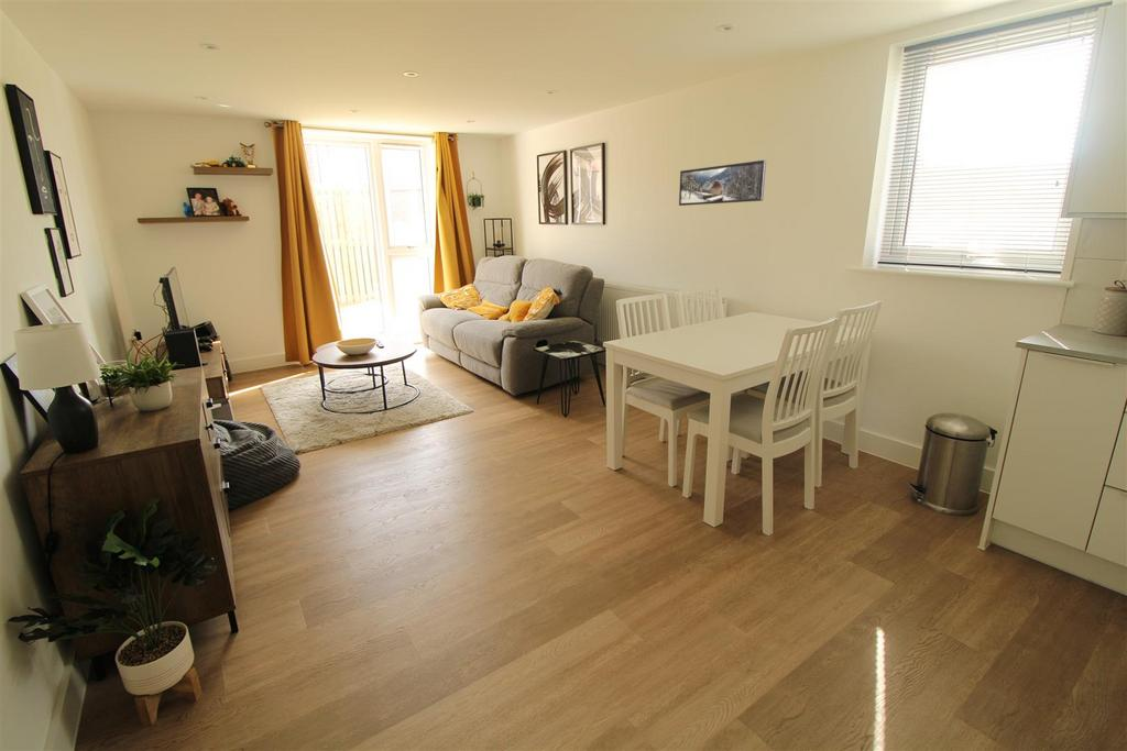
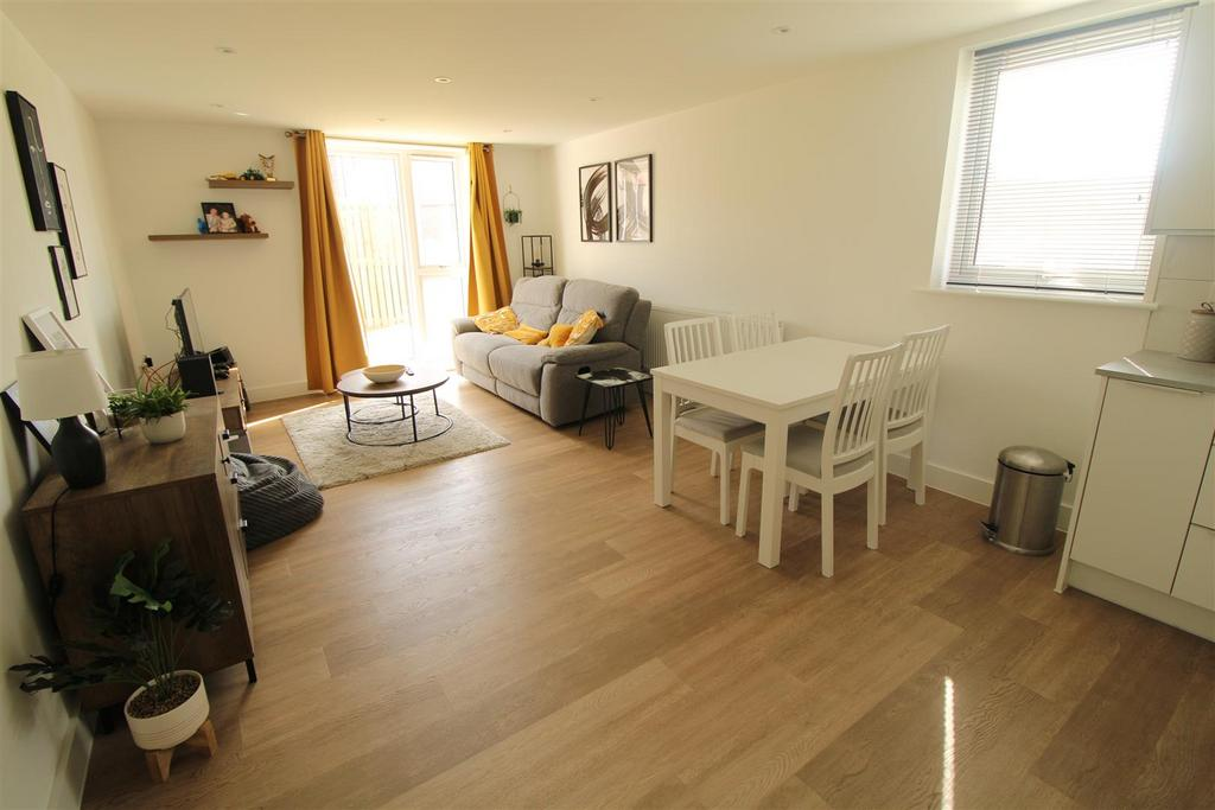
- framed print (719, 185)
